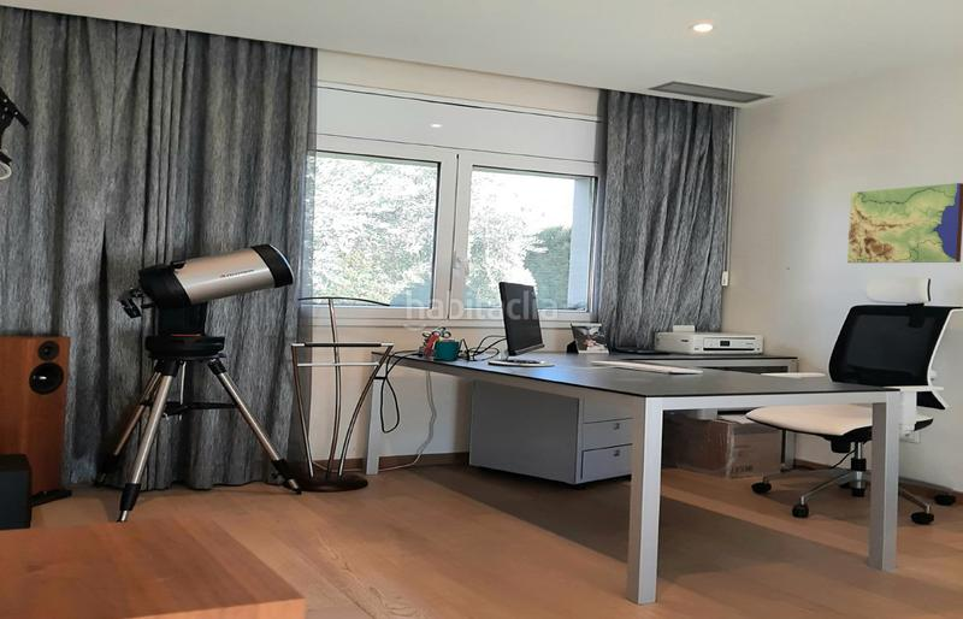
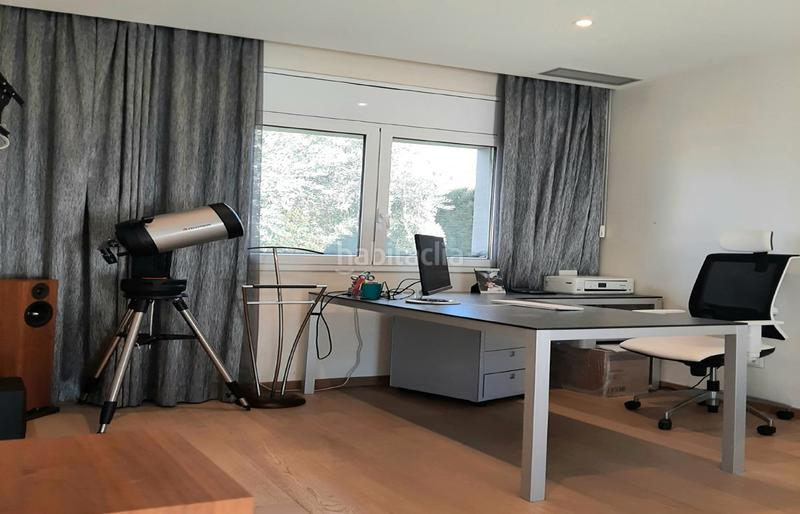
- topographic map (902, 225)
